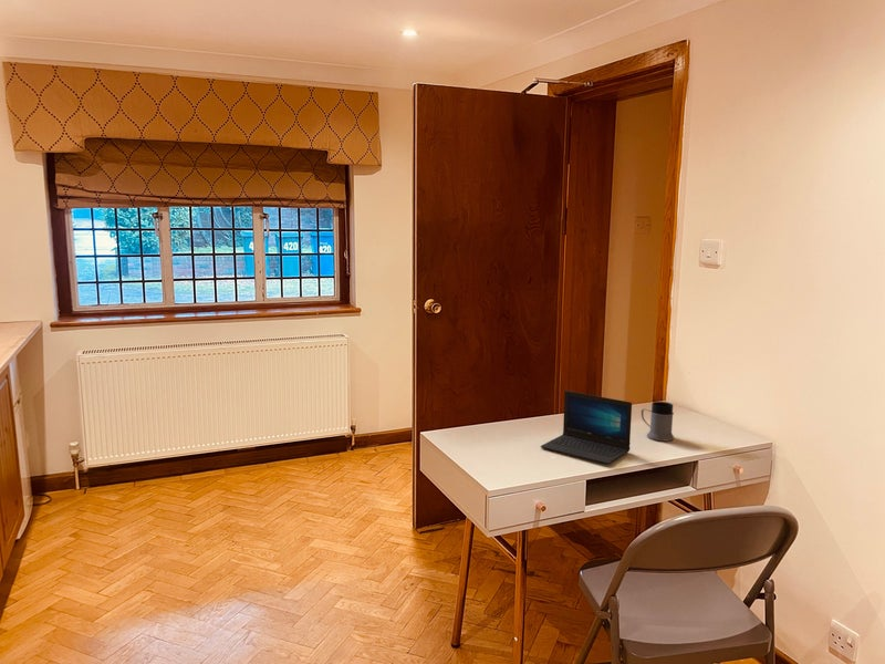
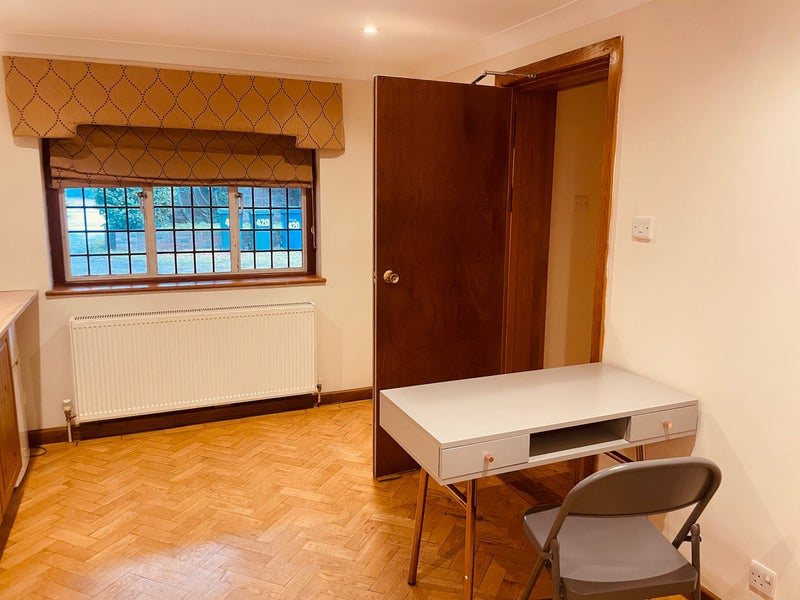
- mug (656, 418)
- laptop (585, 425)
